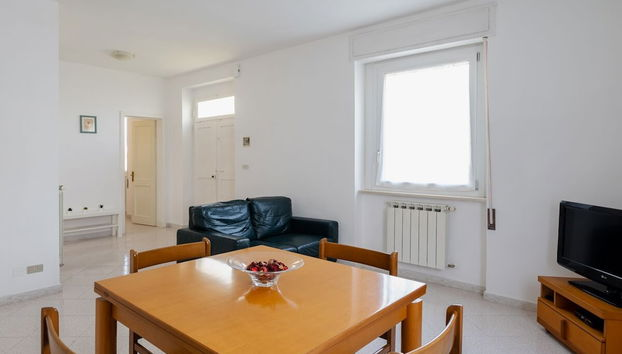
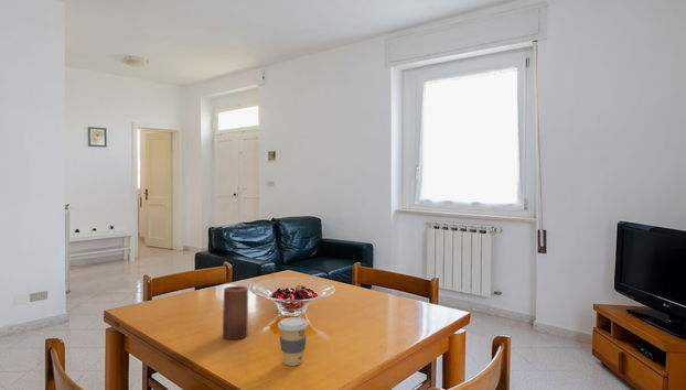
+ candle (235, 312)
+ coffee cup (292, 342)
